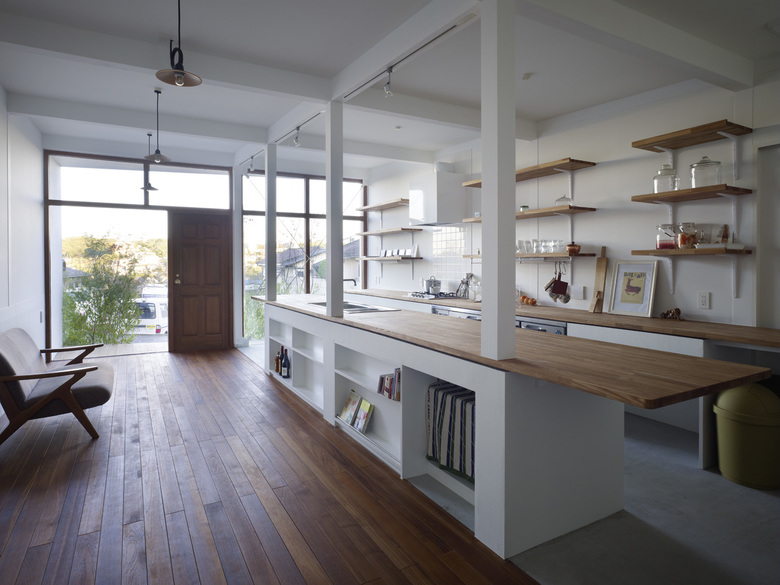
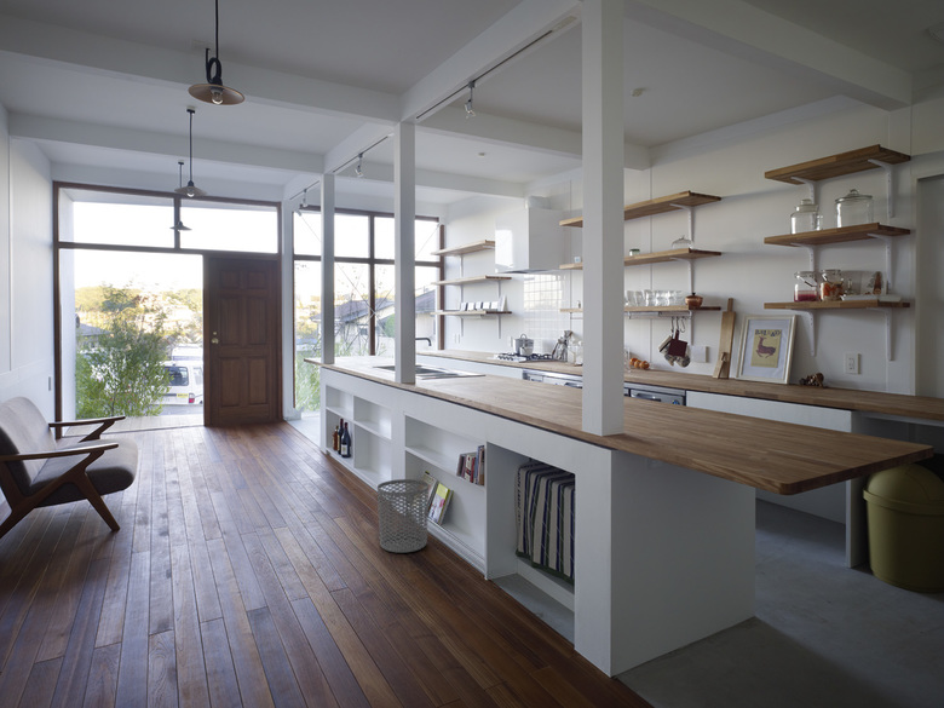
+ waste bin (403, 514)
